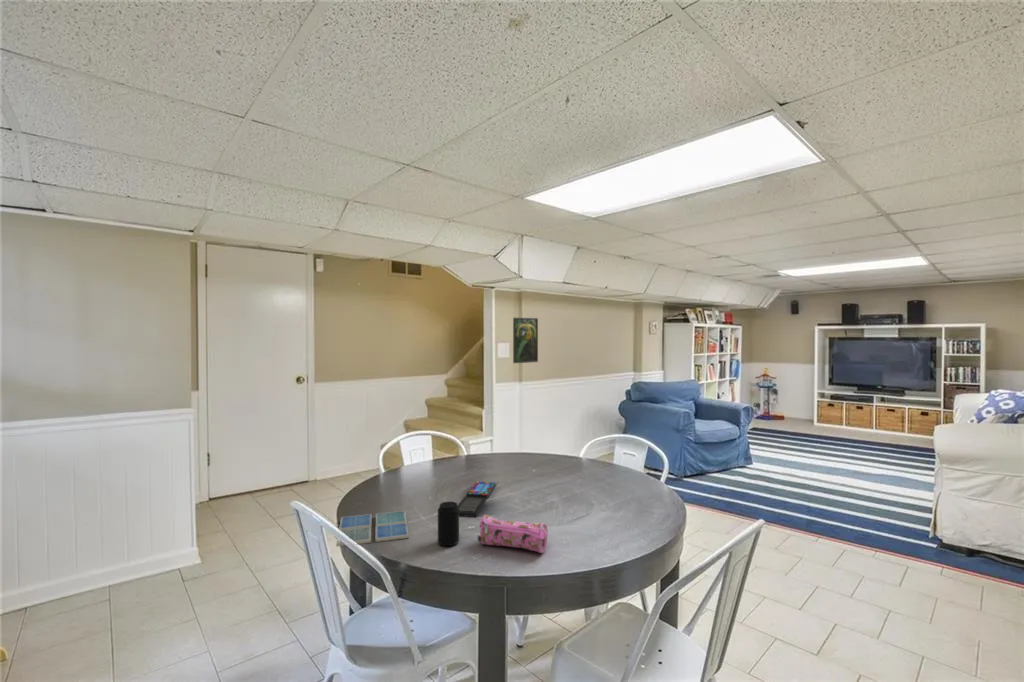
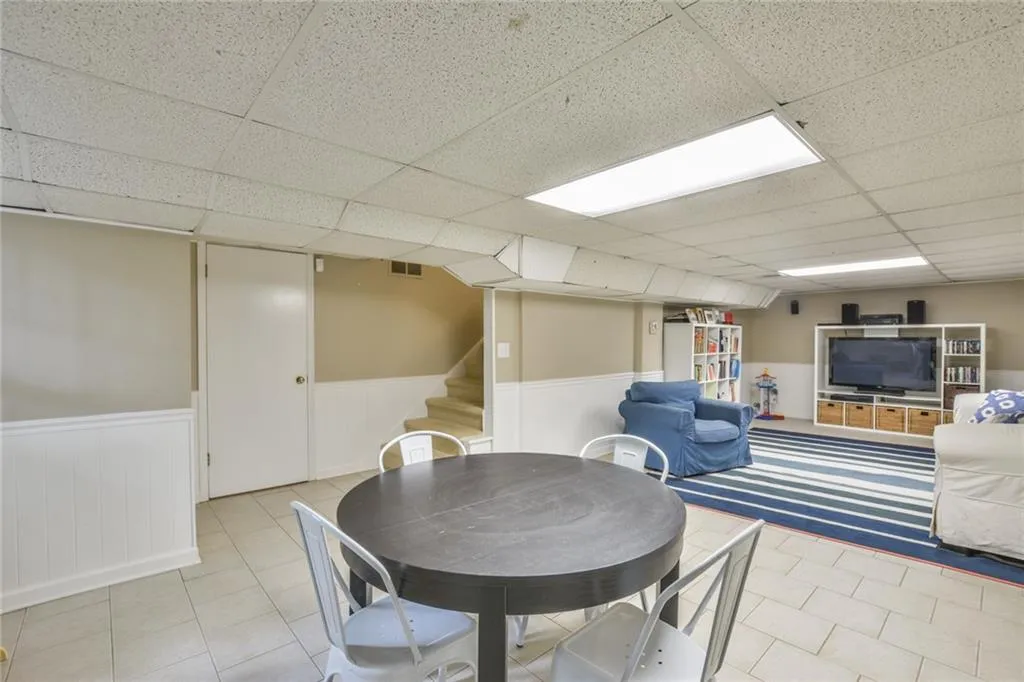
- pencil case (513, 533)
- drink coaster (370, 527)
- beverage can (448, 523)
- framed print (525, 340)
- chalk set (482, 488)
